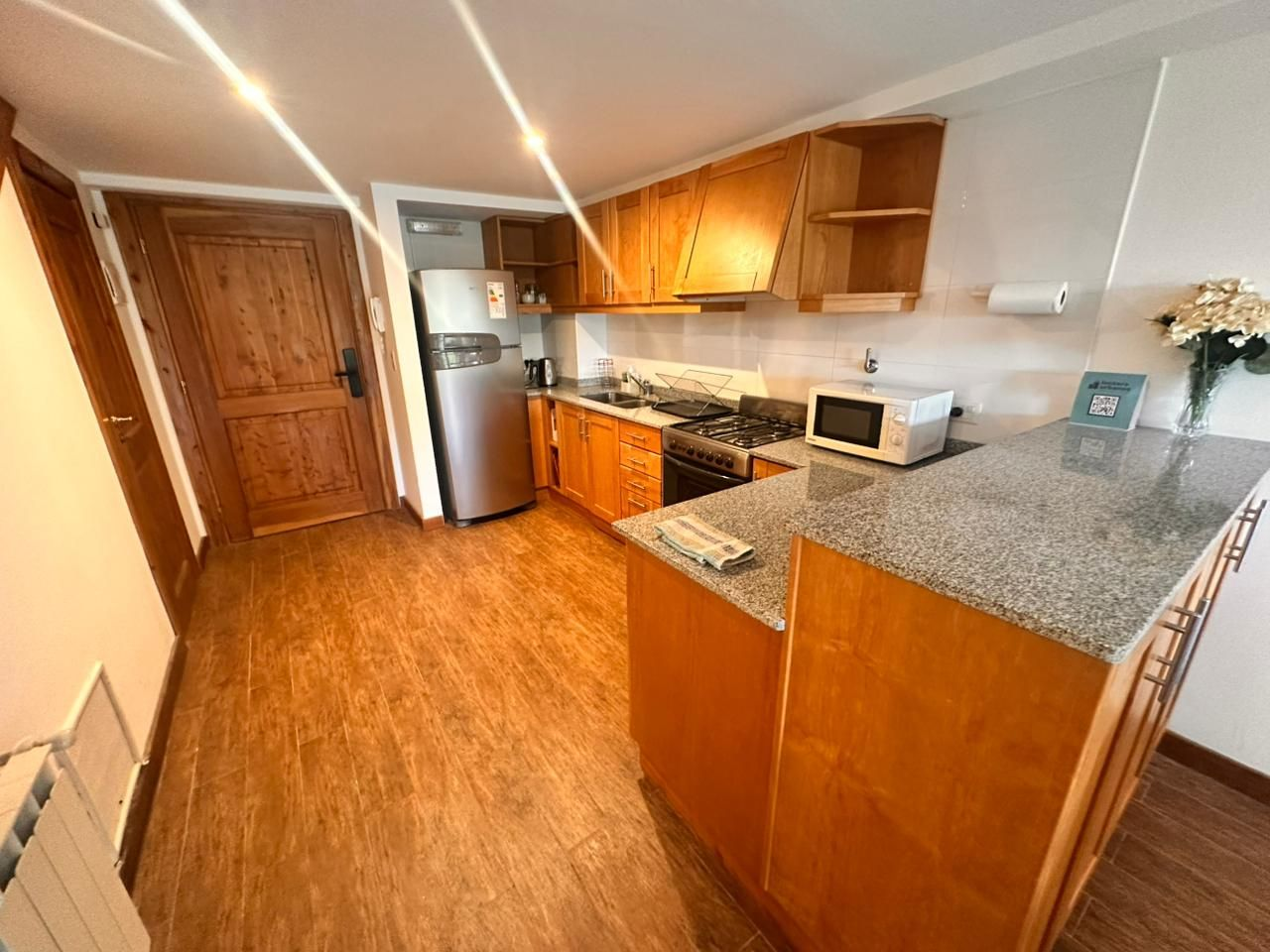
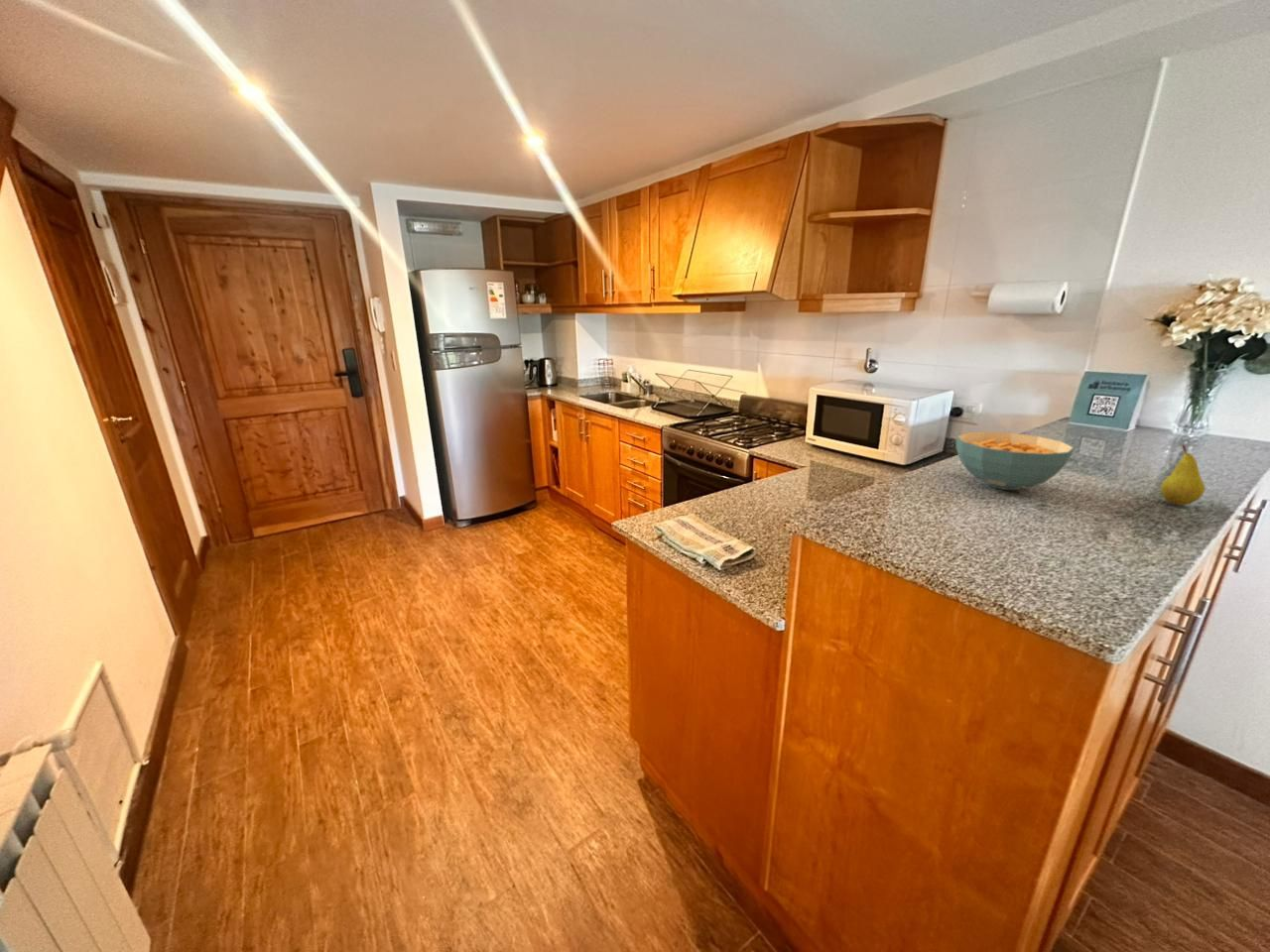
+ cereal bowl (1007, 463)
+ fruit (1186, 475)
